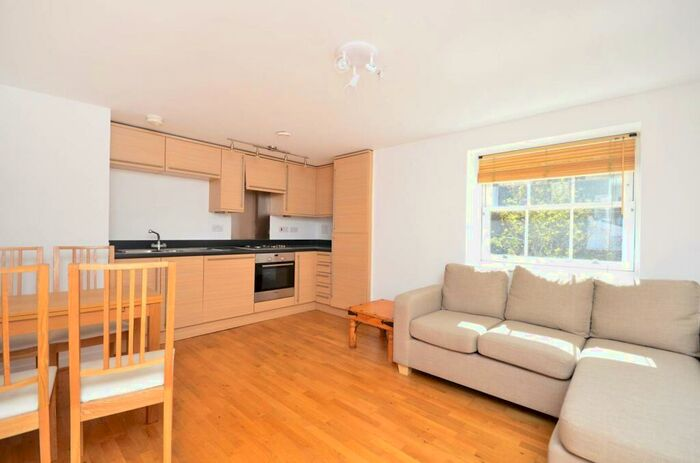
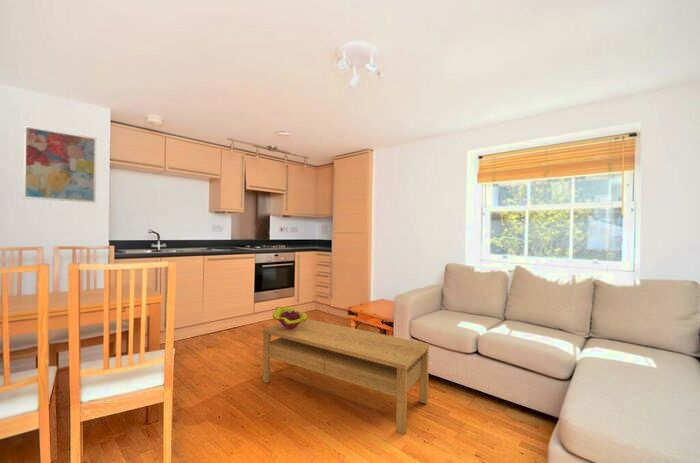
+ decorative bowl (289, 318)
+ wall art (61, 166)
+ coffee table (340, 363)
